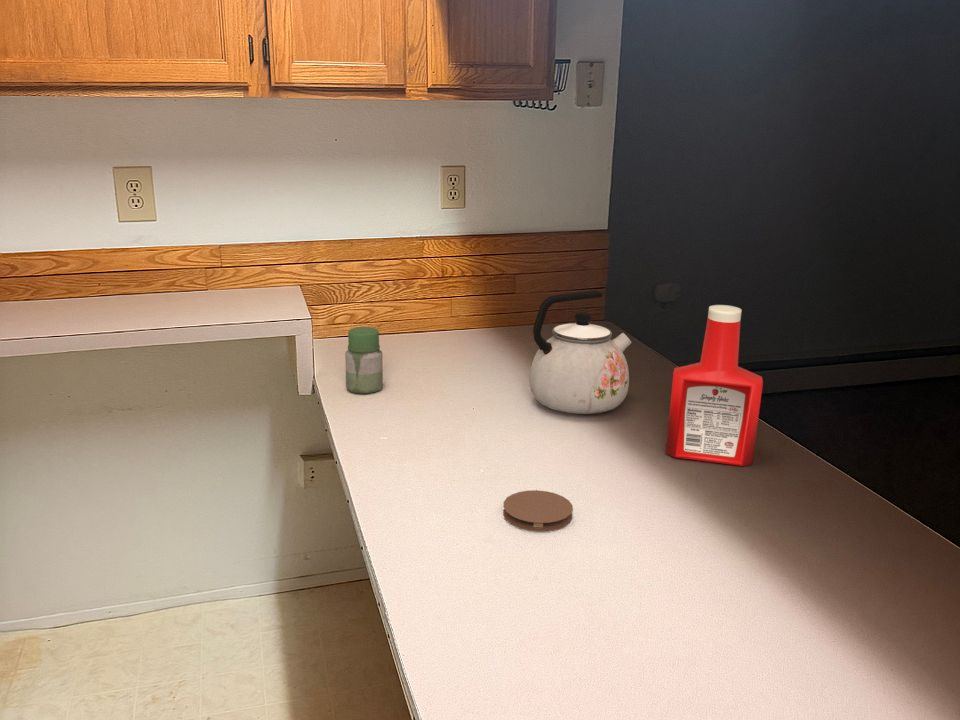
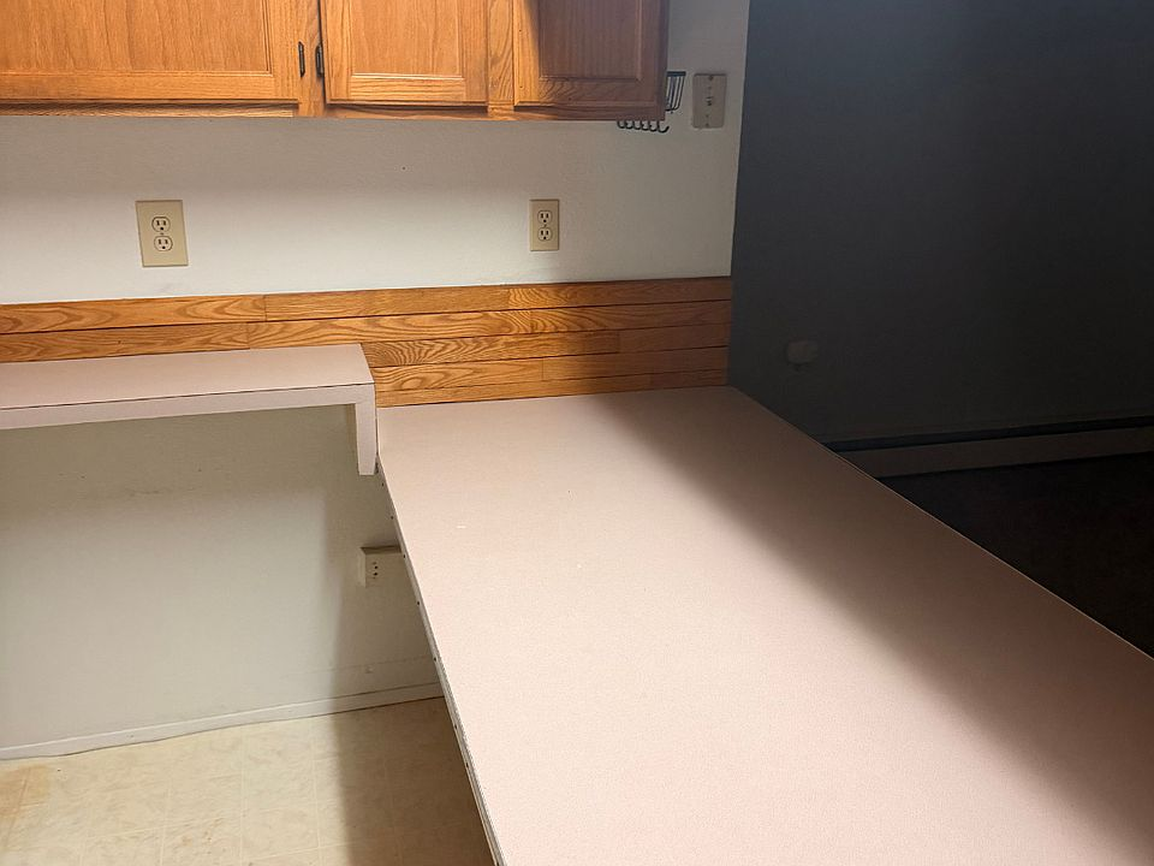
- soap bottle (716, 383)
- kettle (581, 348)
- coaster (537, 510)
- jar (364, 359)
